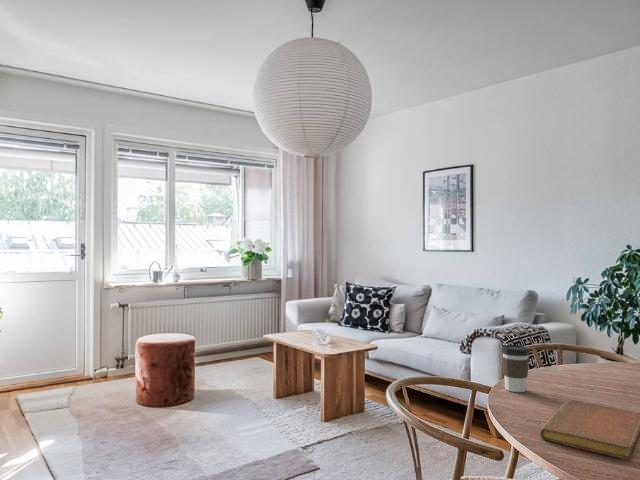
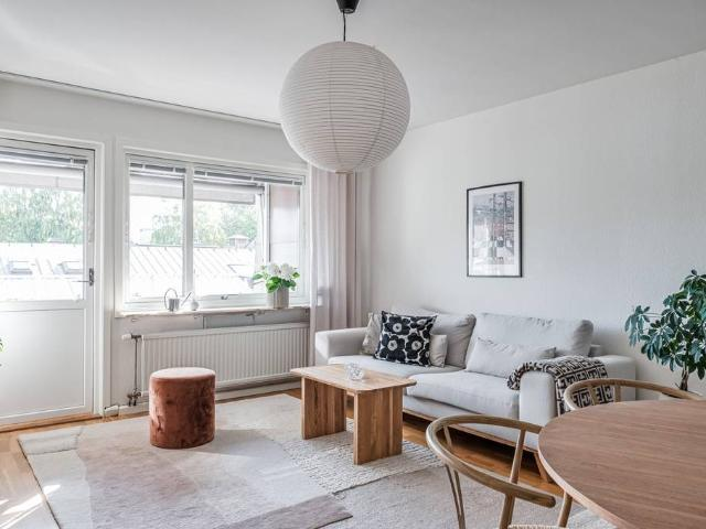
- notebook (594, 425)
- coffee cup (515, 368)
